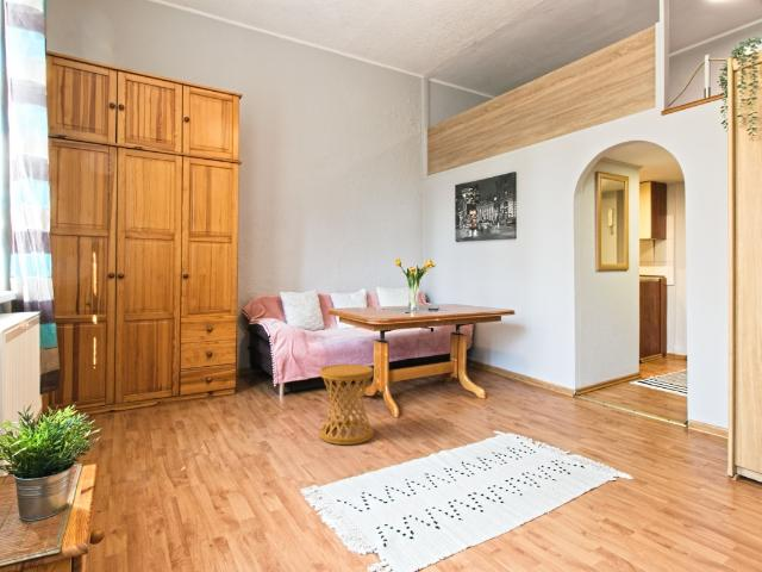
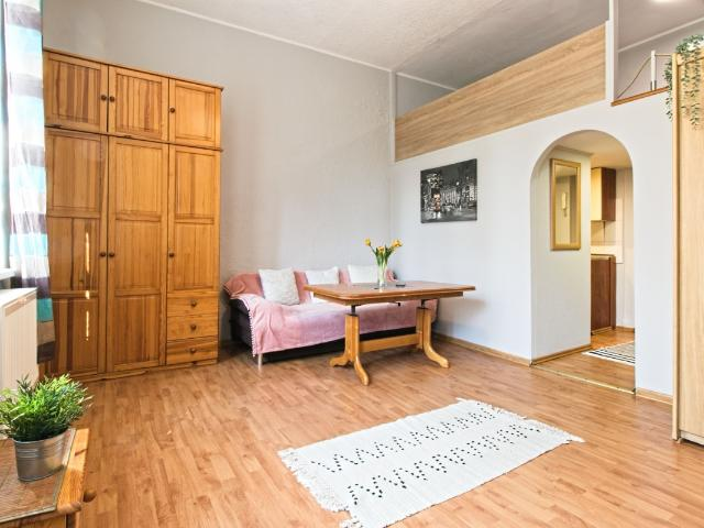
- side table (345, 400)
